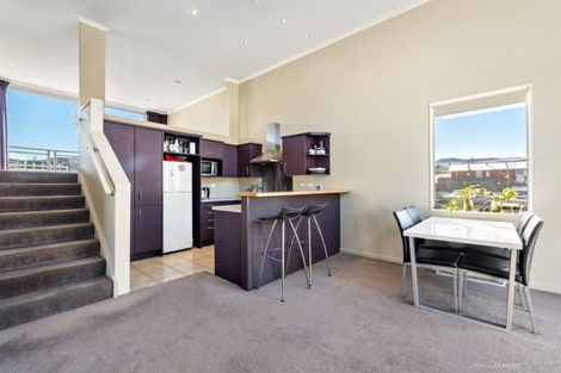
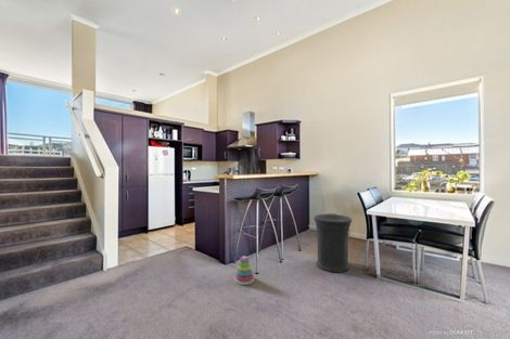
+ stacking toy (244, 268)
+ trash can (332, 239)
